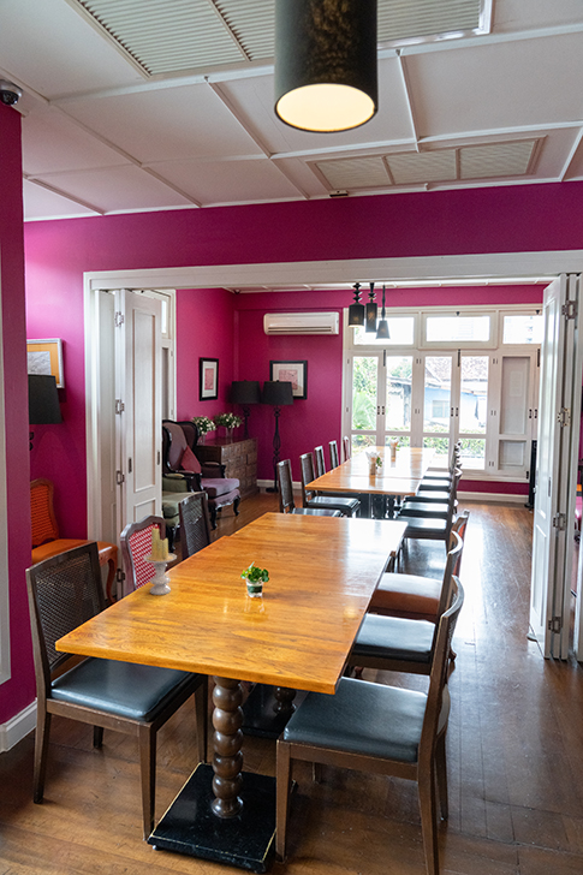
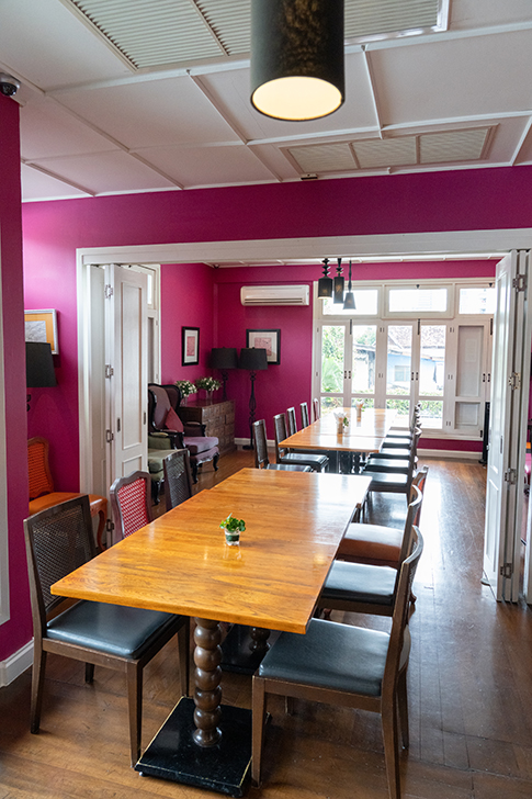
- candle (160, 559)
